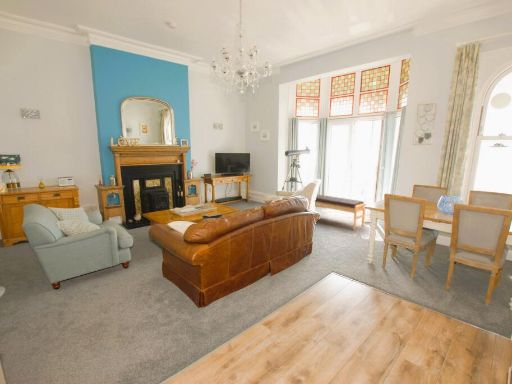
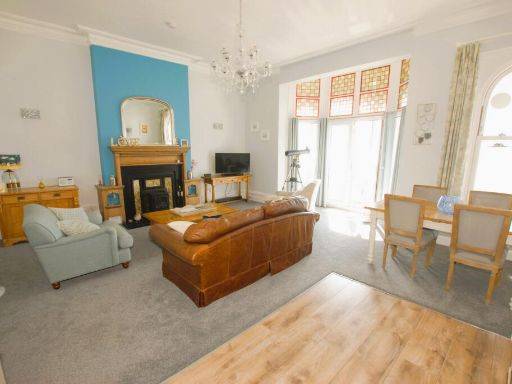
- bench (331, 208)
